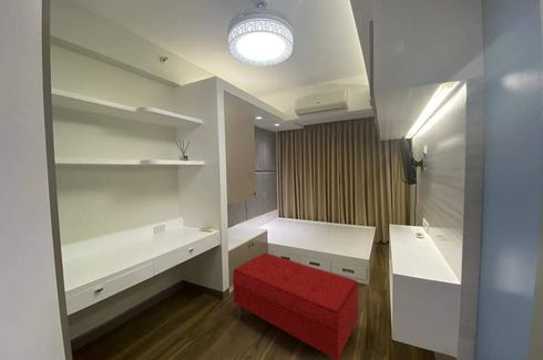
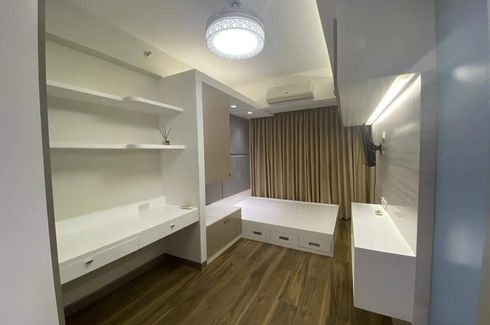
- bench (291, 300)
